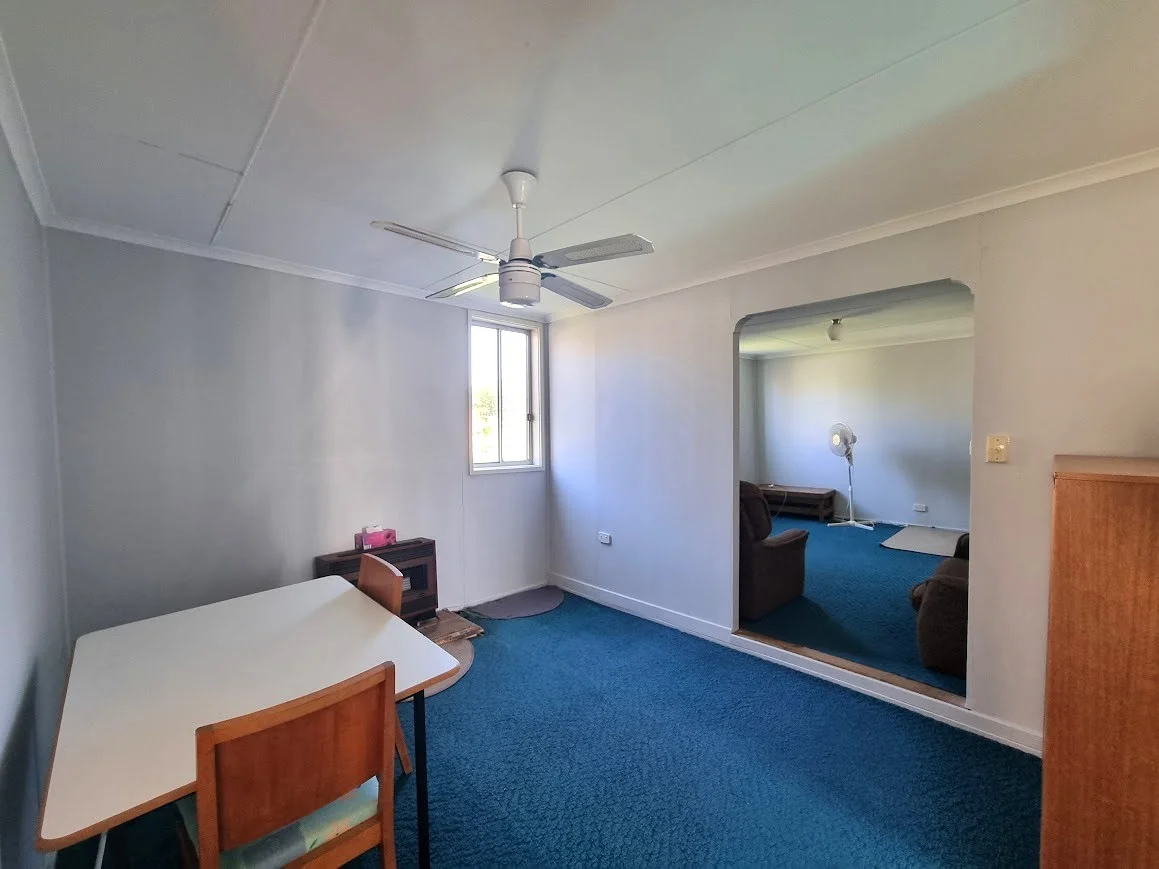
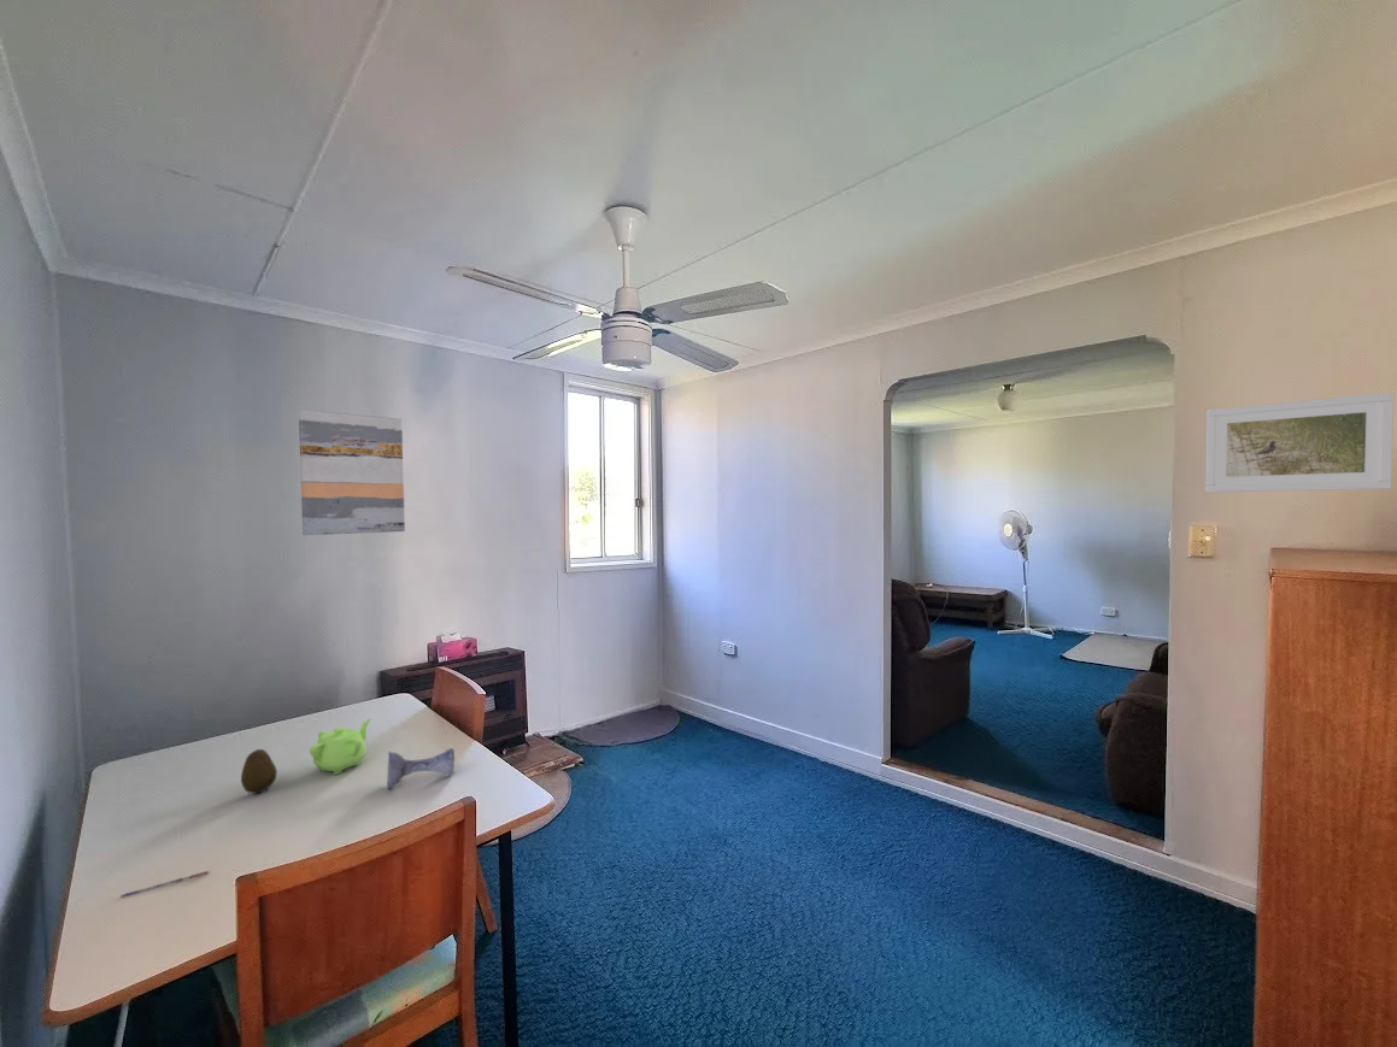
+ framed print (1291, 446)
+ pen (165, 883)
+ wall art (354, 473)
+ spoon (421, 763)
+ fruit (258, 770)
+ teapot (341, 746)
